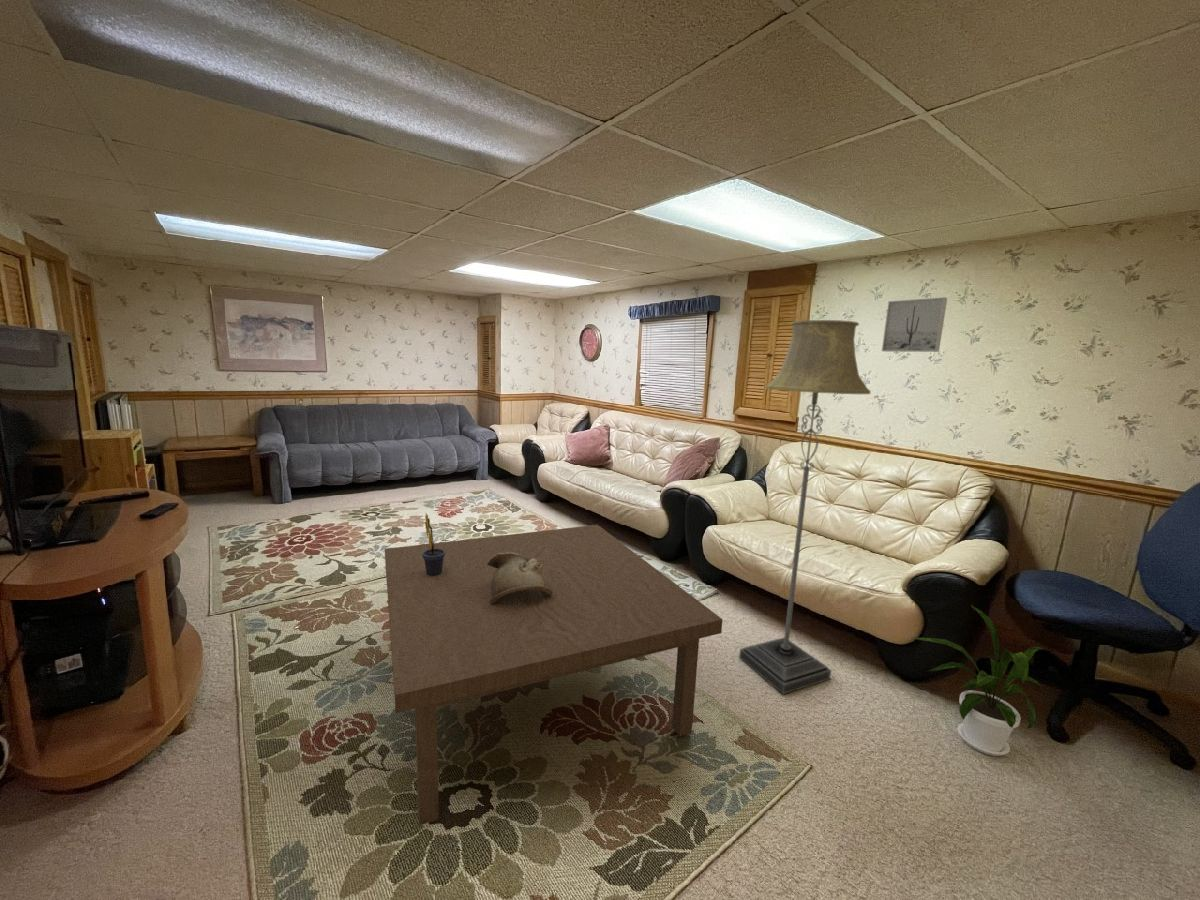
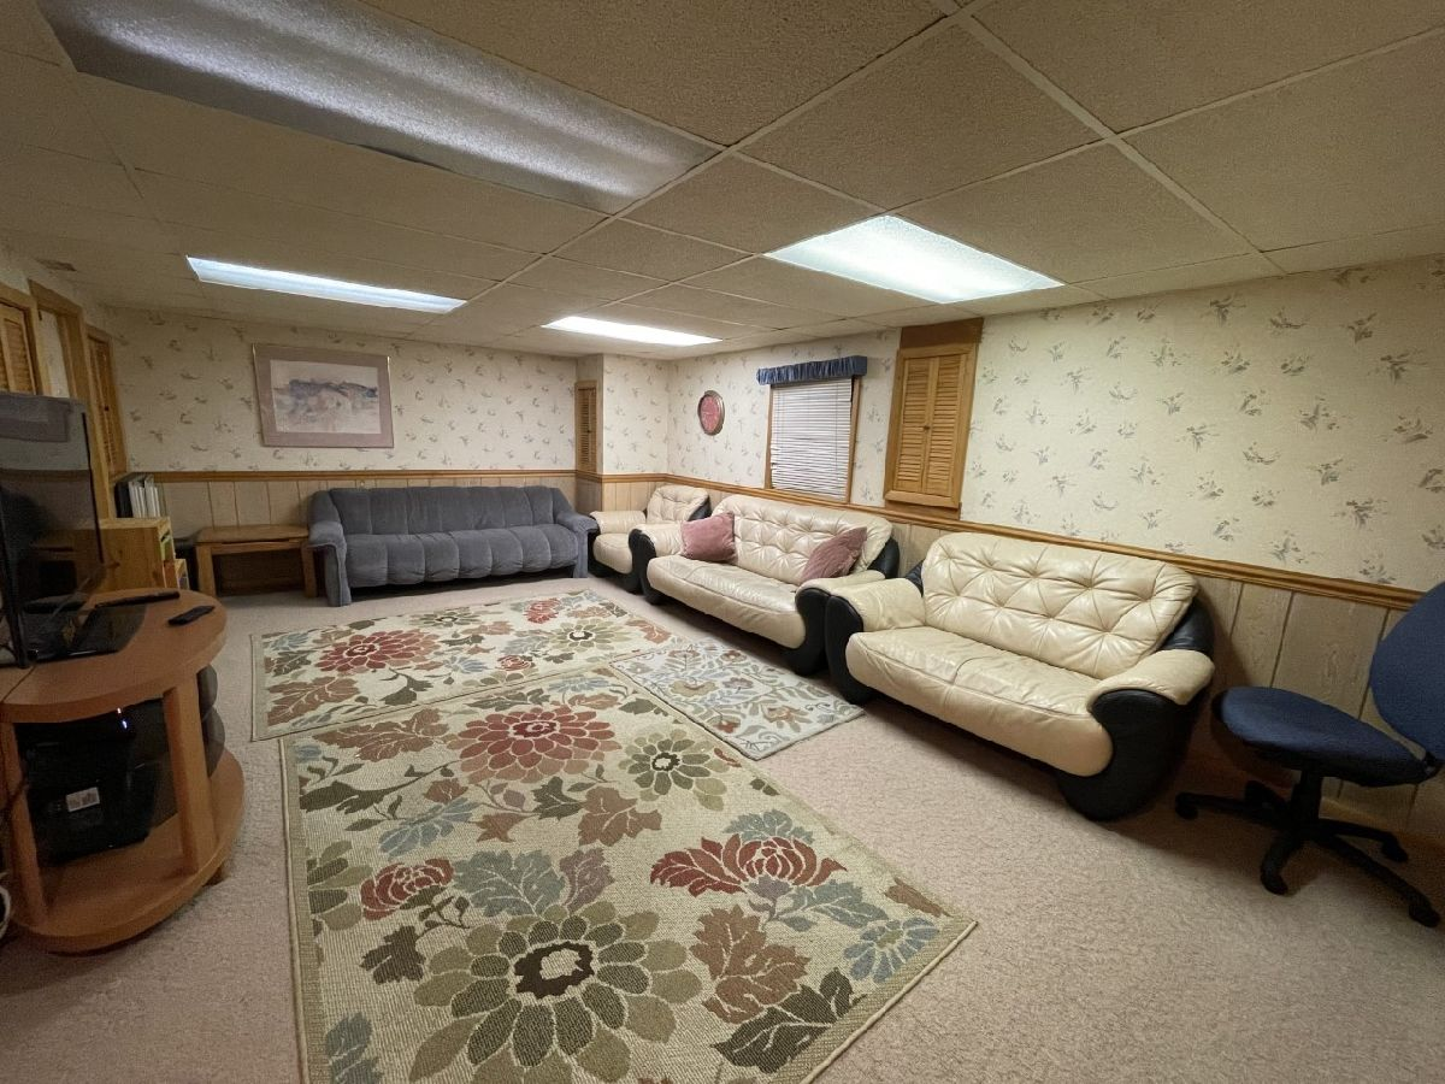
- decorative bowl (519, 572)
- coffee table (531, 633)
- house plant (989, 683)
- wall art (913, 325)
- potted flower (433, 543)
- floor lamp (802, 506)
